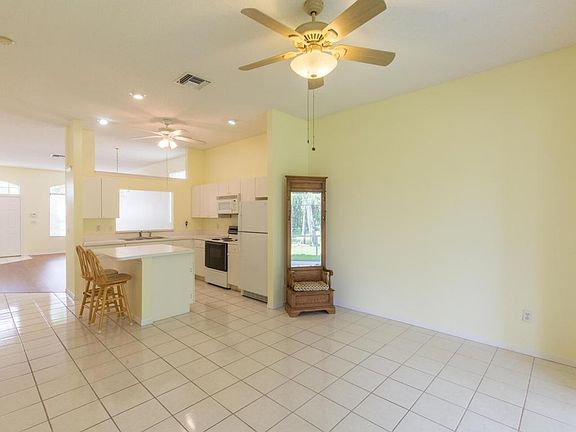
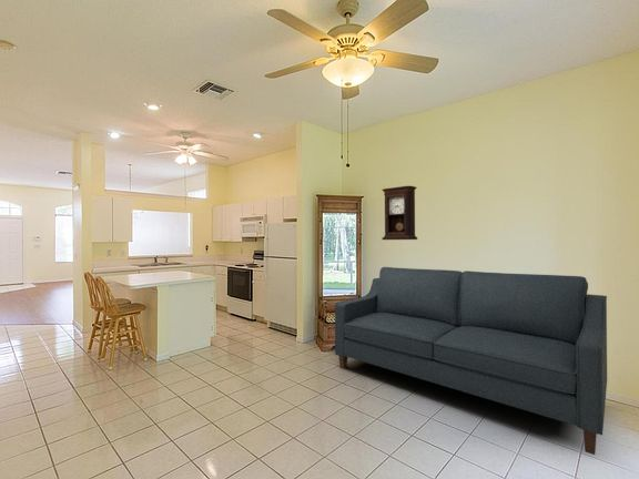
+ pendulum clock (397, 213)
+ sofa (455, 327)
